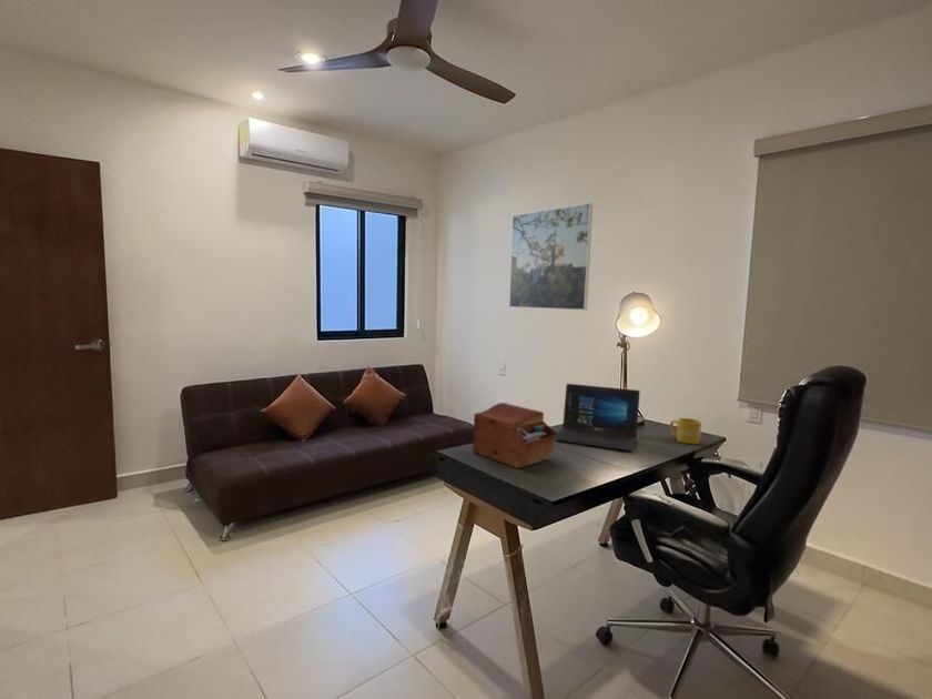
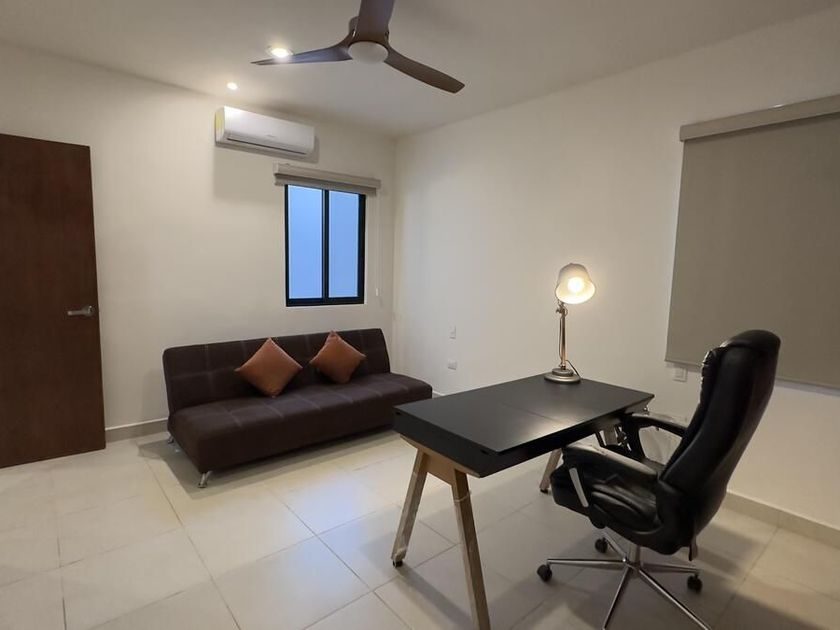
- laptop (596, 415)
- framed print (547, 260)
- sewing box (514, 434)
- mug (685, 429)
